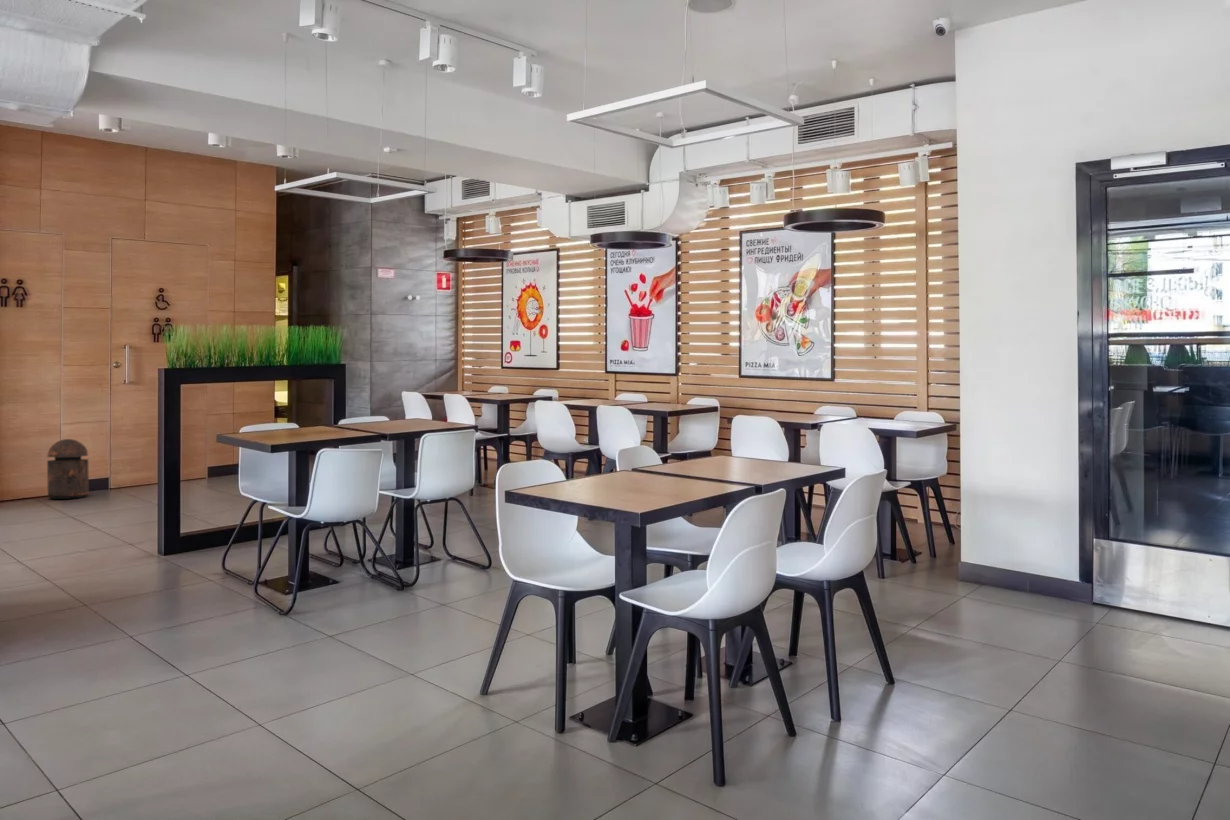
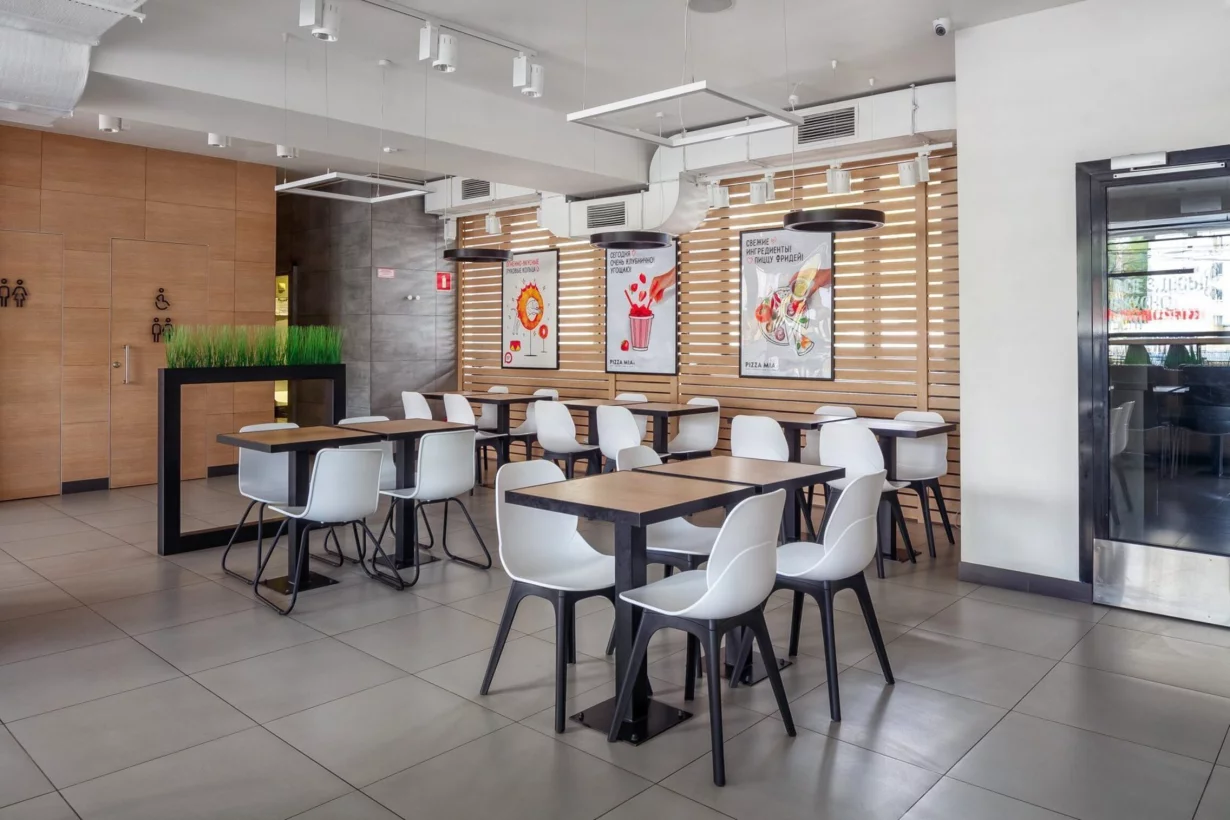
- trash can (68, 468)
